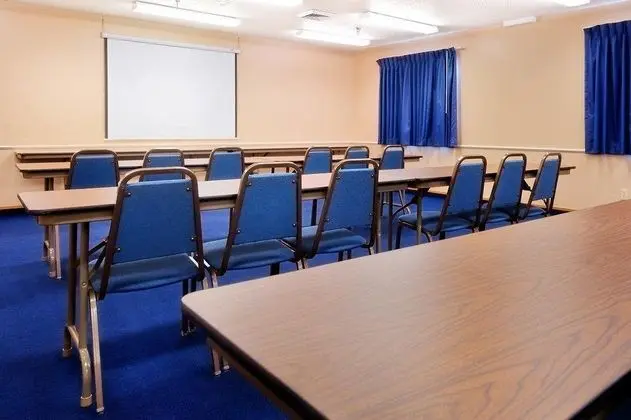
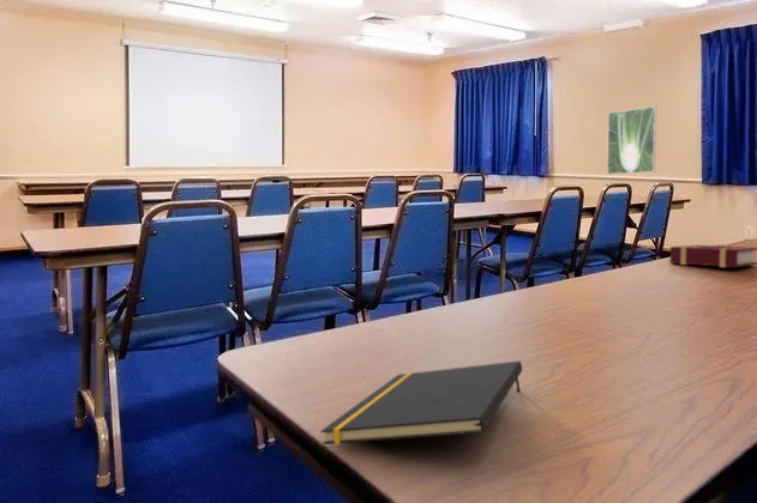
+ notepad (432, 398)
+ book (713, 254)
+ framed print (631, 141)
